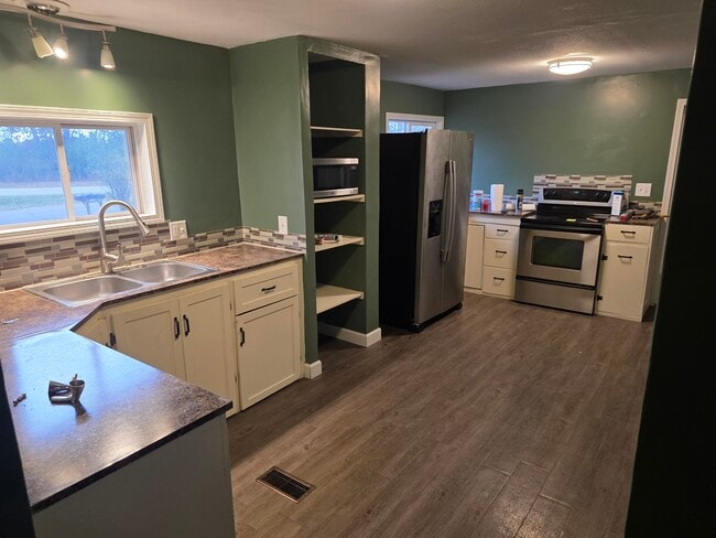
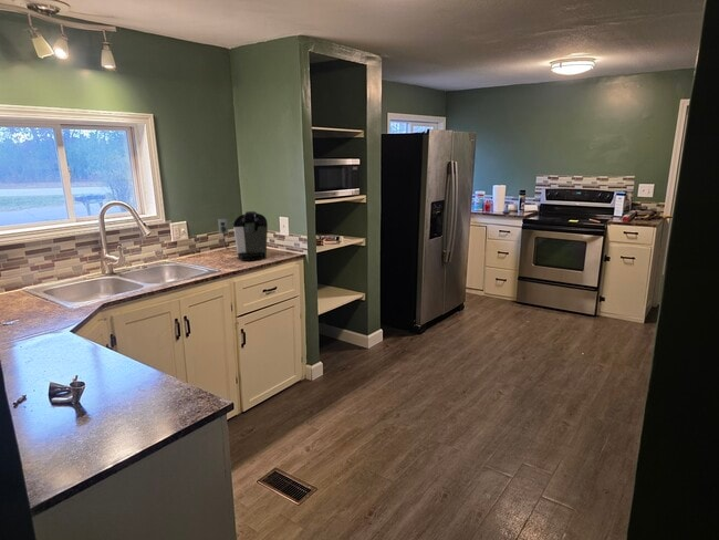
+ coffee maker (242, 235)
